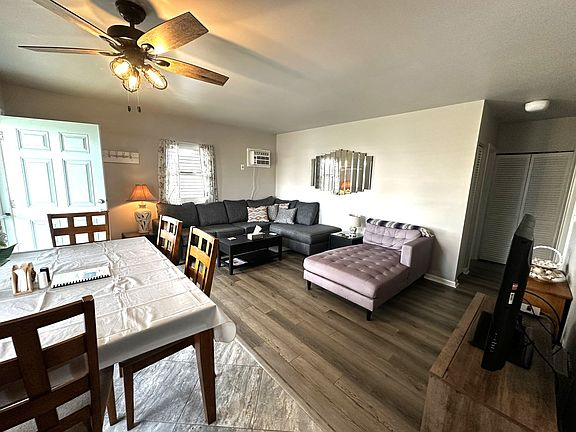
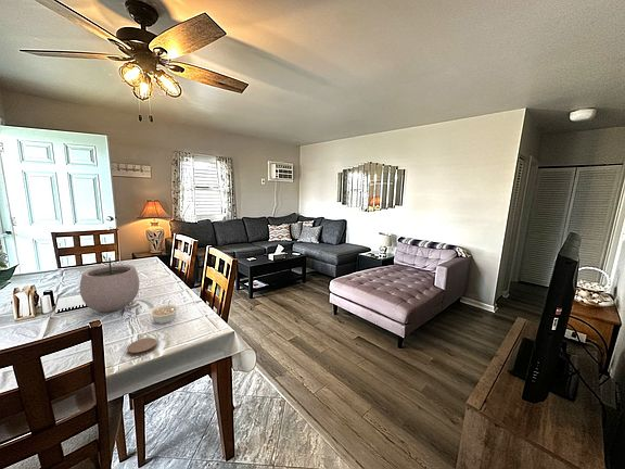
+ coaster (142, 346)
+ legume (164, 313)
+ plant pot (111, 280)
